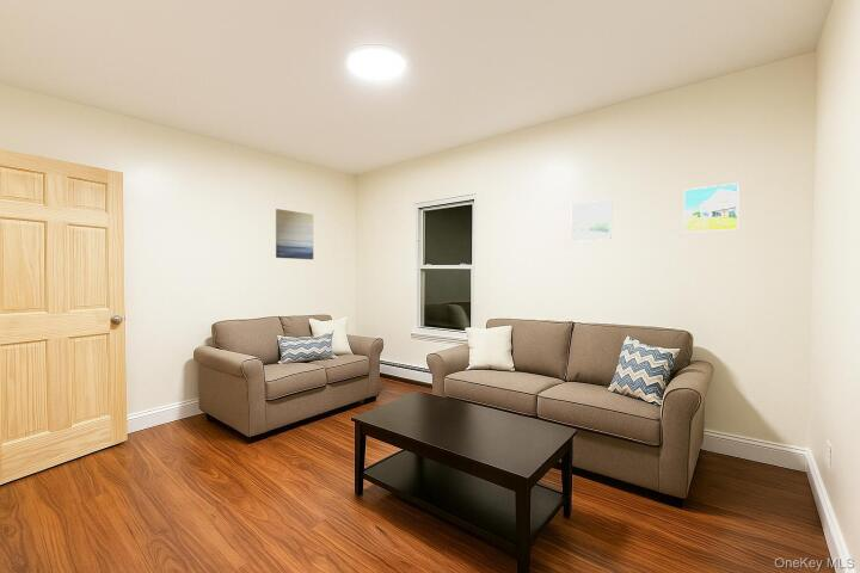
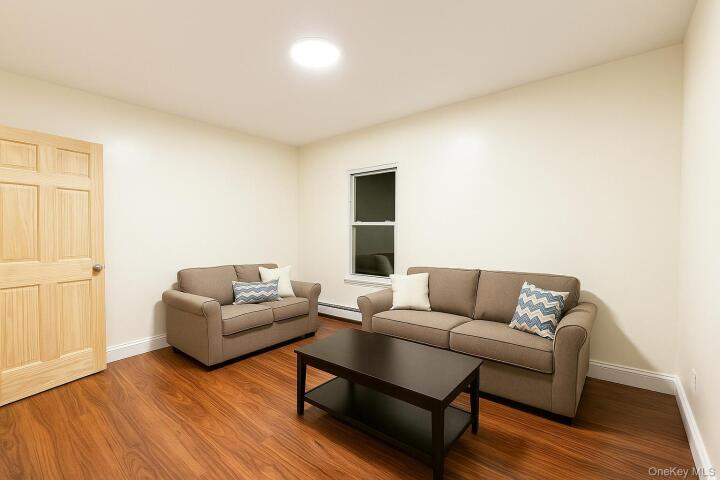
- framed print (590, 221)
- wall art (295, 235)
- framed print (710, 209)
